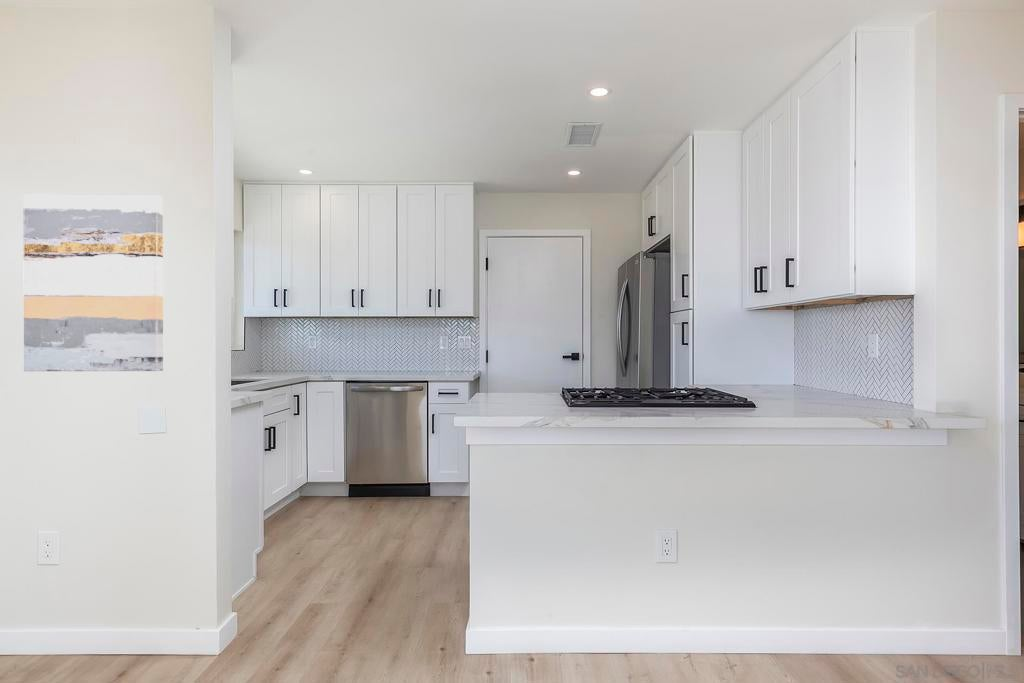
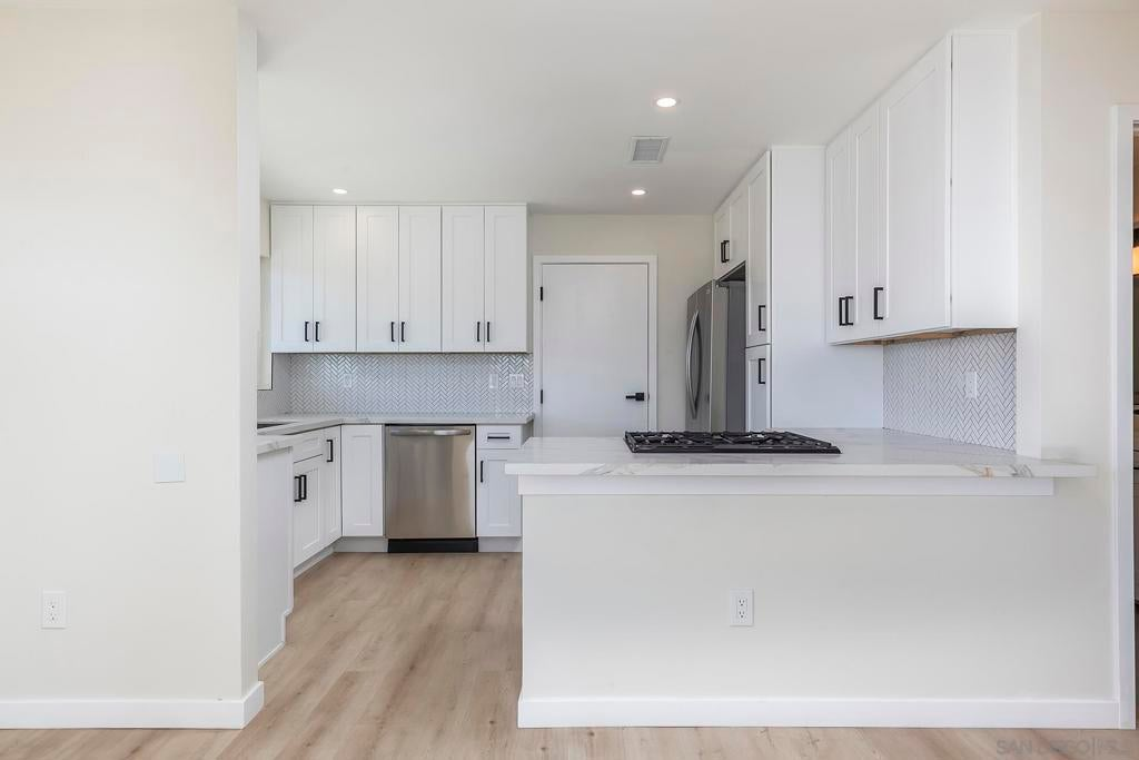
- wall art (93, 283)
